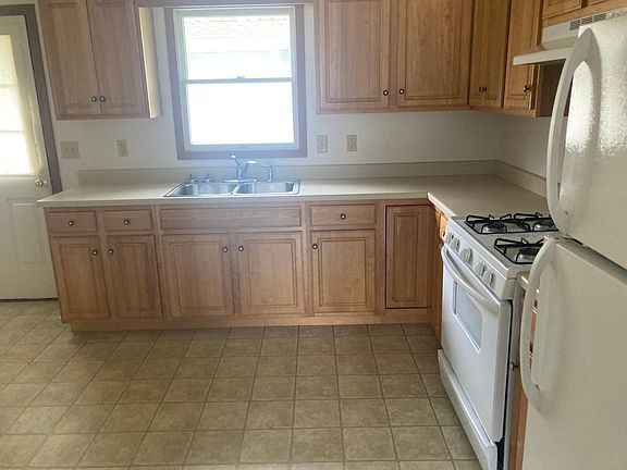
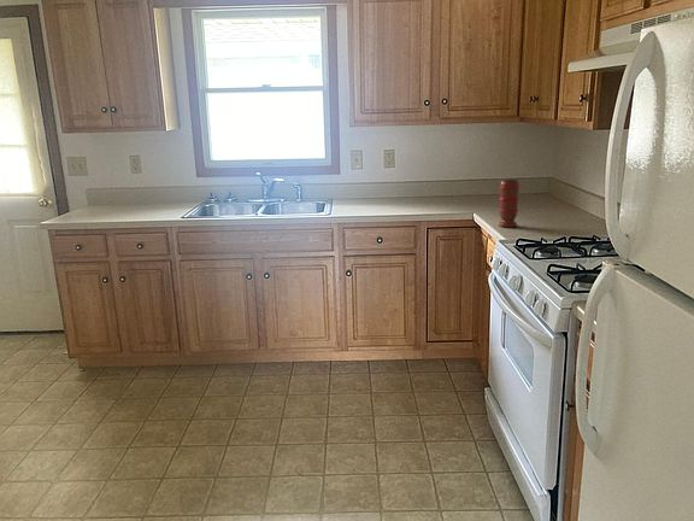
+ spice grinder (508, 201)
